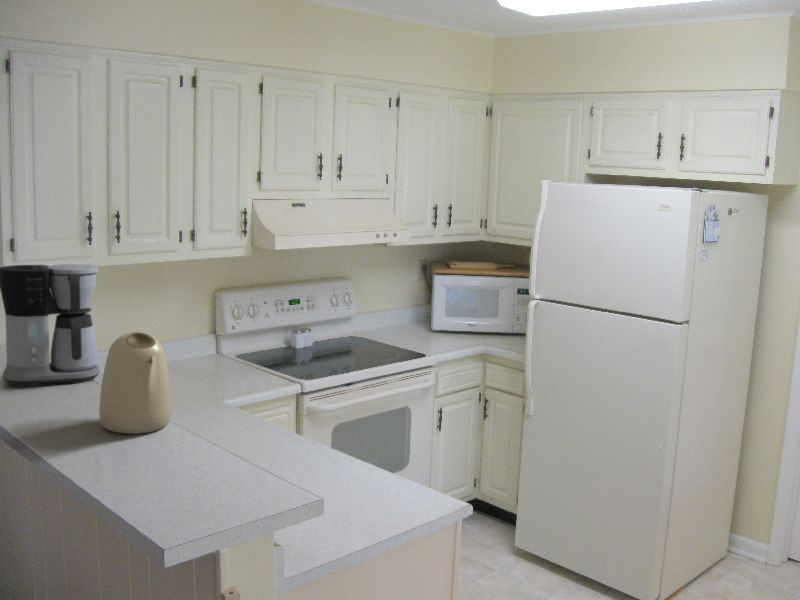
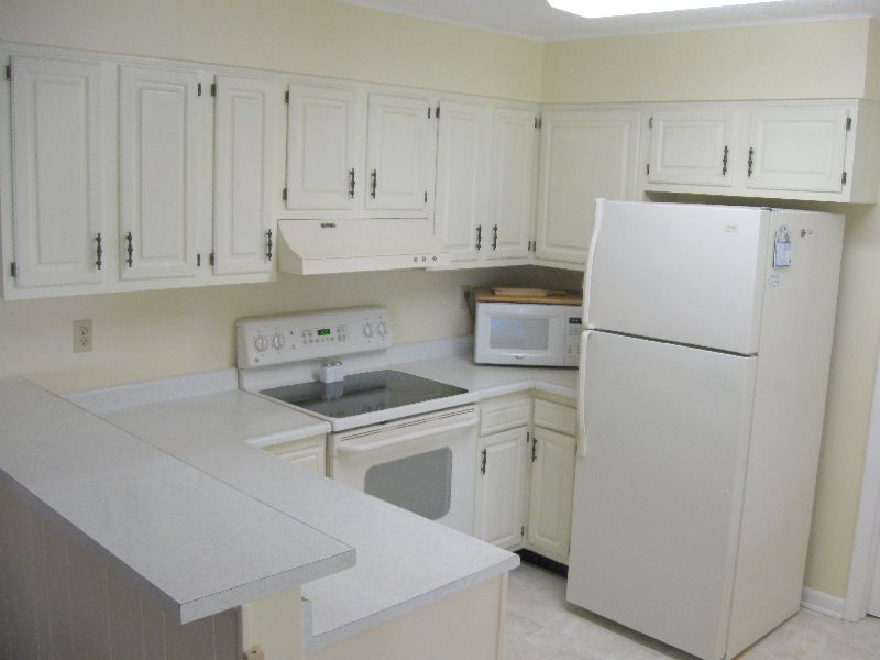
- coffee maker (48, 323)
- kettle (134, 378)
